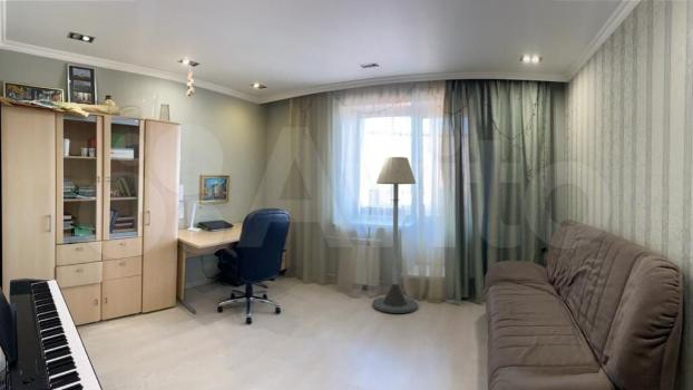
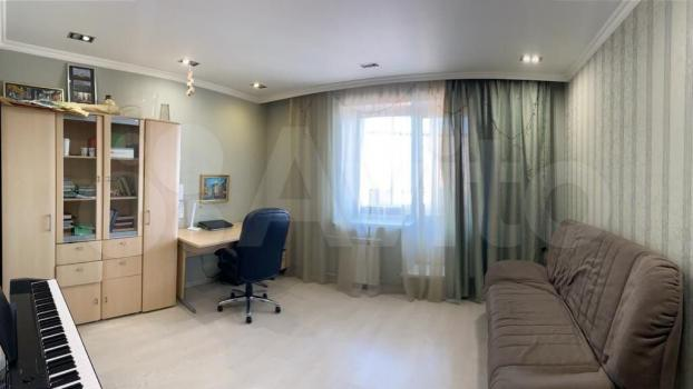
- floor lamp (396, 232)
